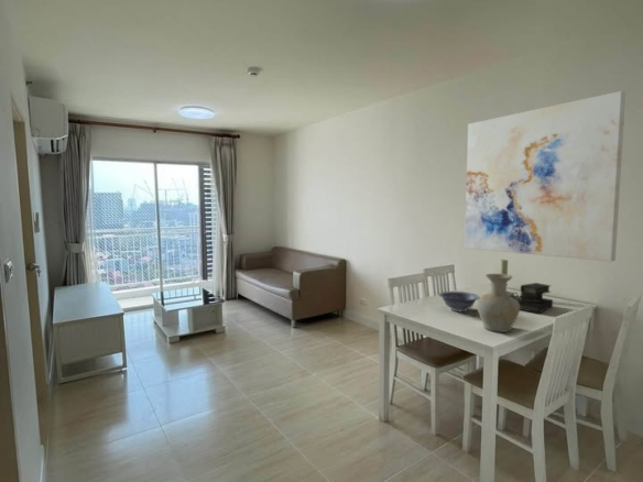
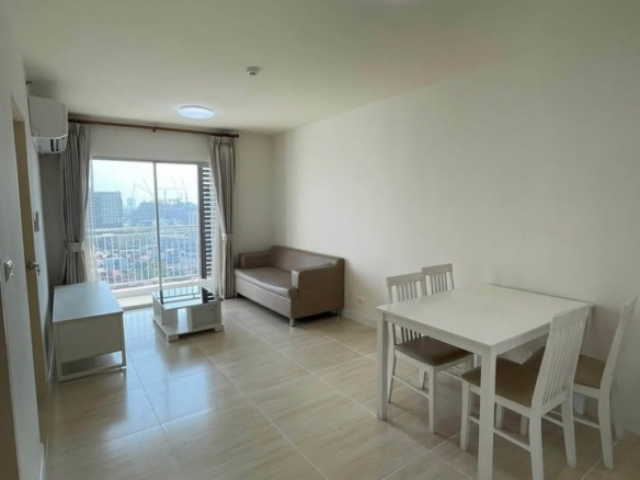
- vase (498, 302)
- candle holder (506, 274)
- wall art (532, 183)
- decorative bowl (458, 302)
- diary (532, 296)
